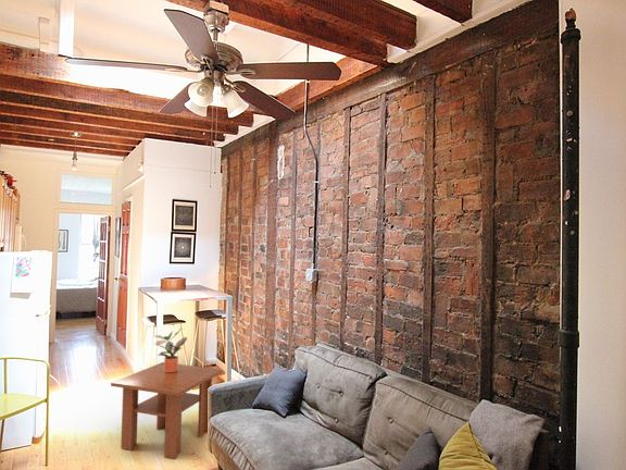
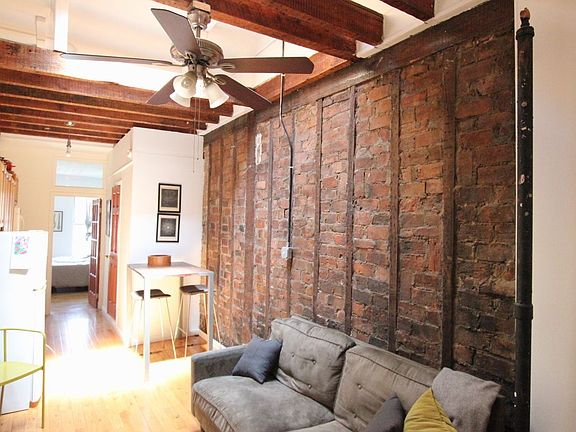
- coffee table (168, 407)
- potted plant (167, 349)
